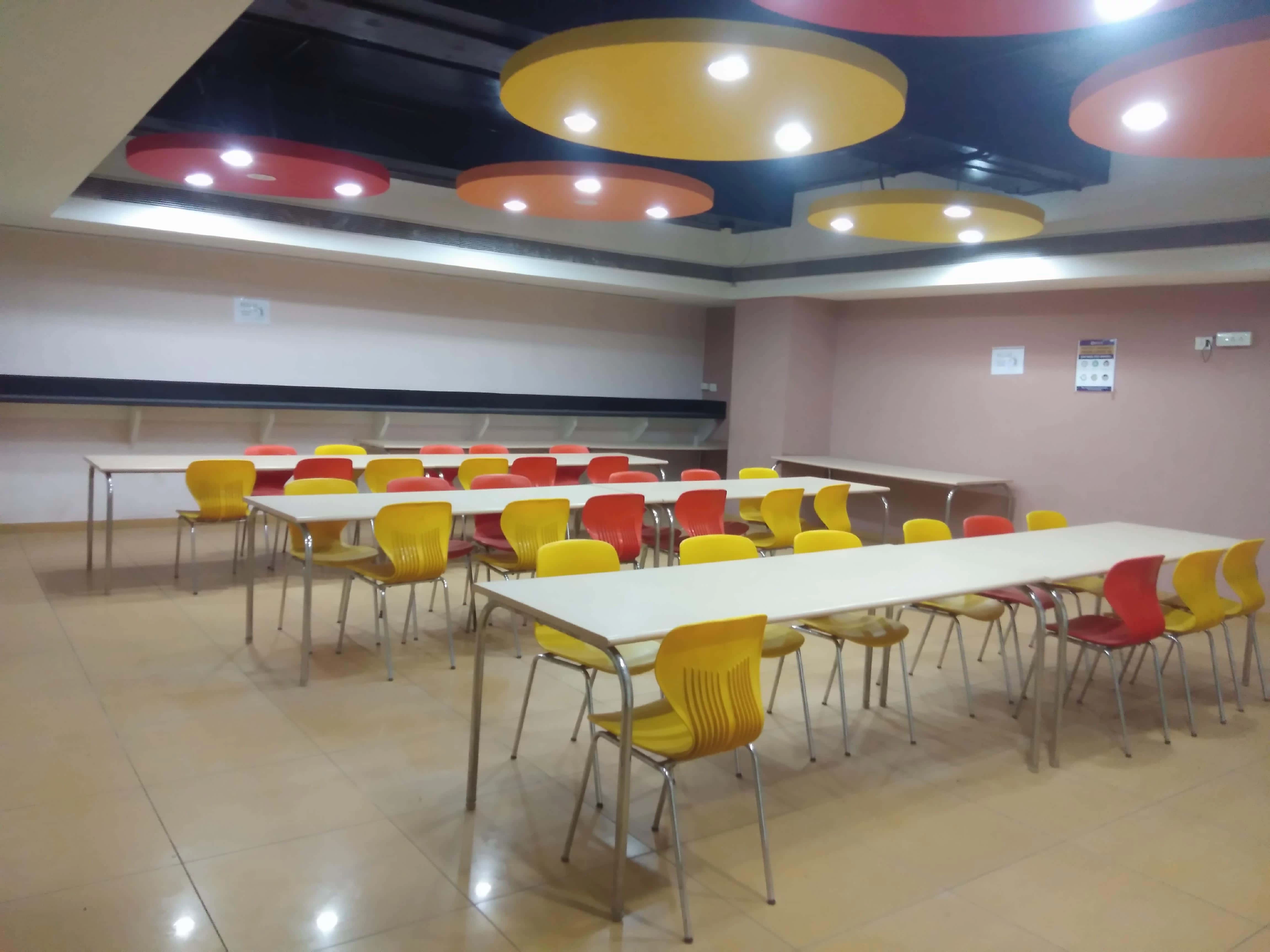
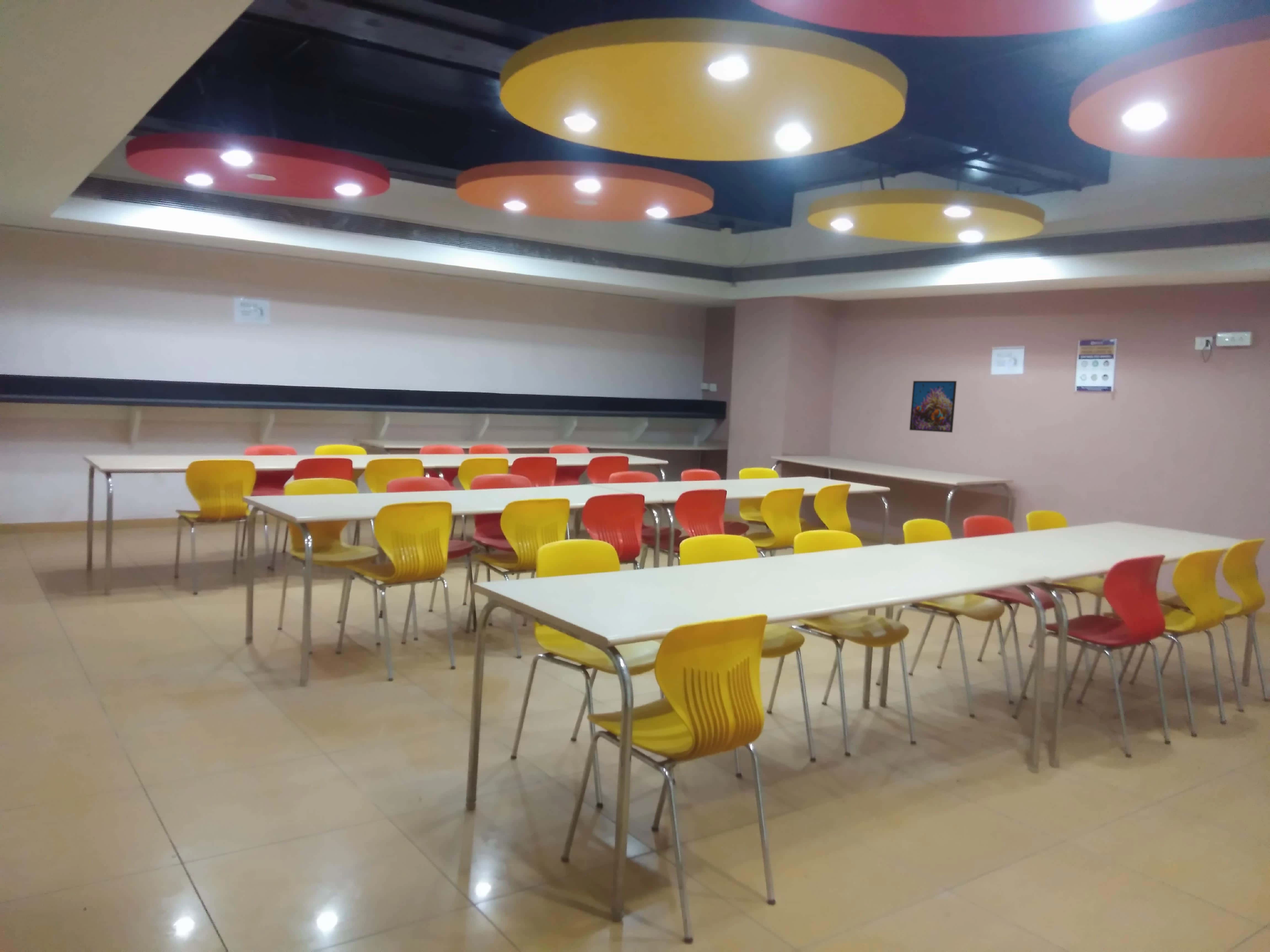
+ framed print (932, 406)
